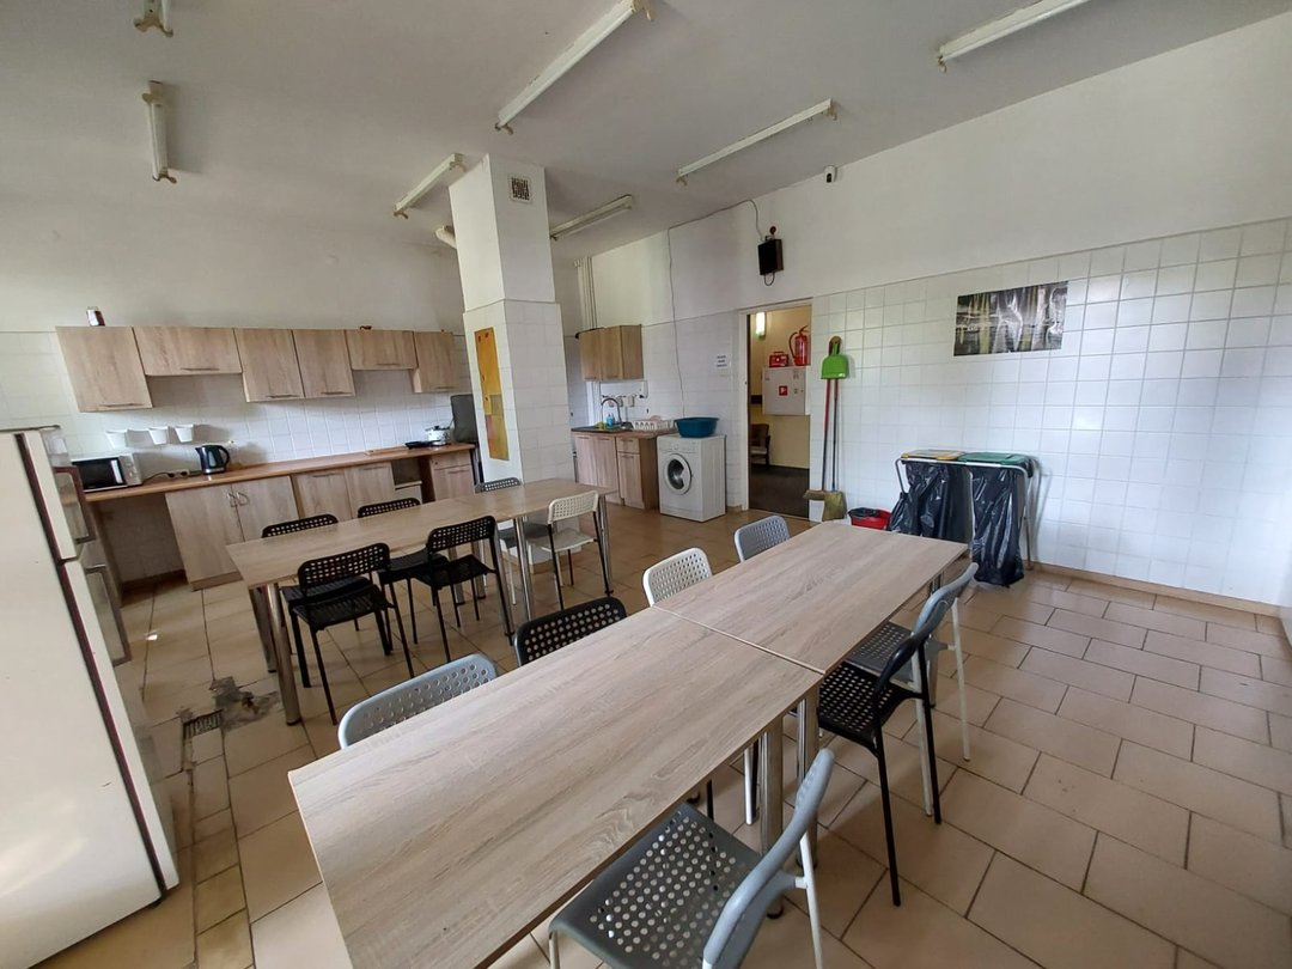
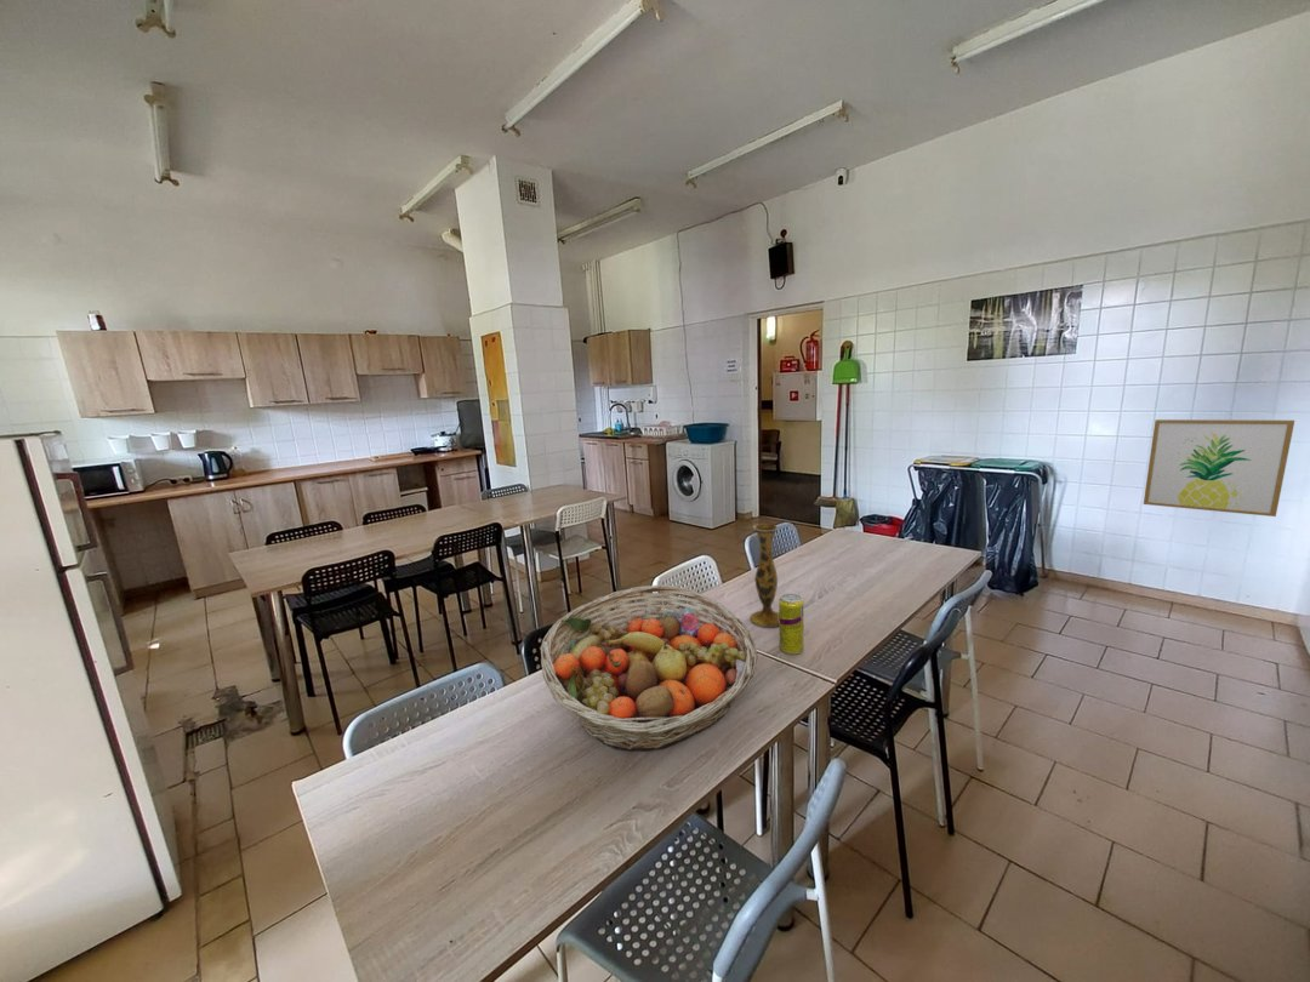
+ beverage can (791, 623)
+ wall art (1212, 466)
+ fruit basket (651, 661)
+ vase (765, 573)
